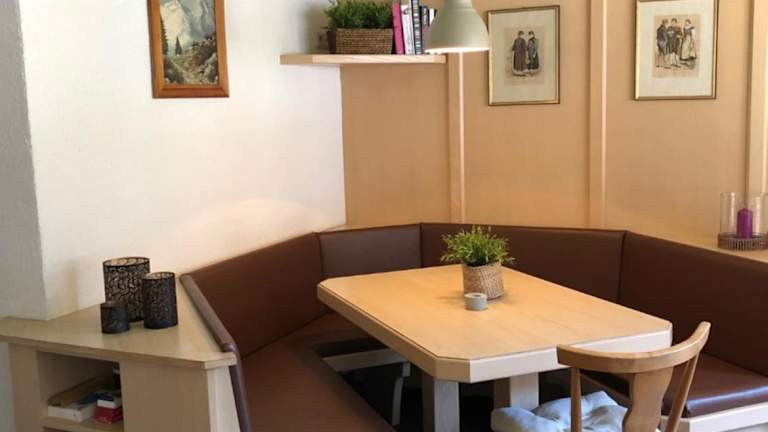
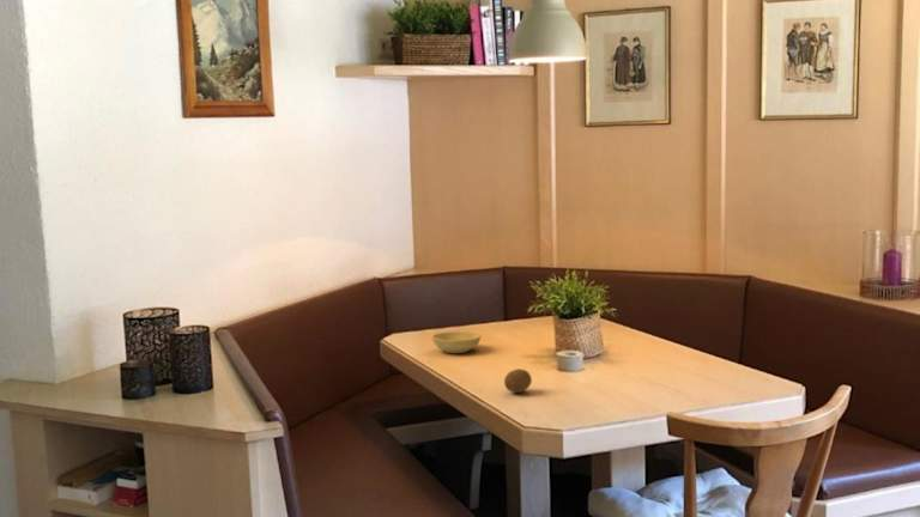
+ bowl (456, 342)
+ fruit (518, 381)
